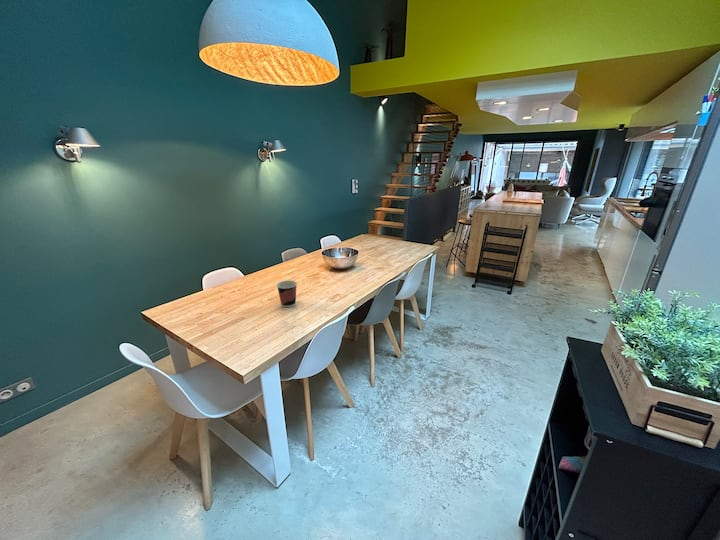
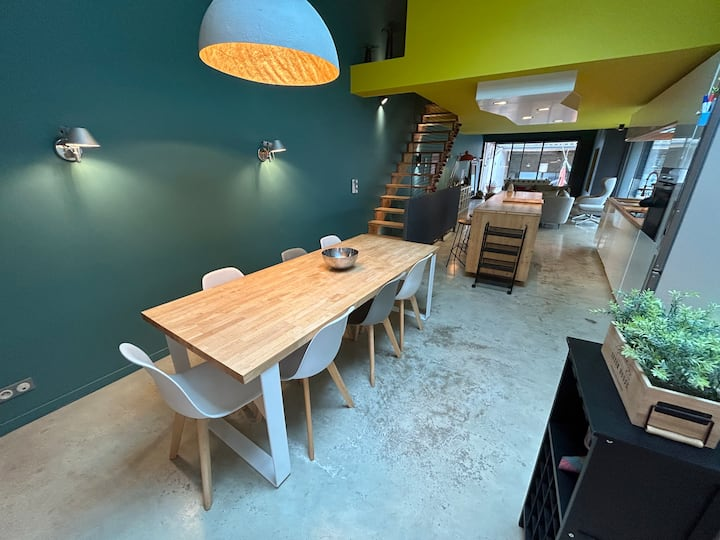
- cup (287, 294)
